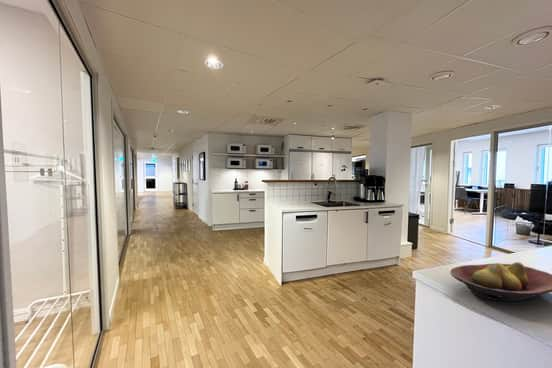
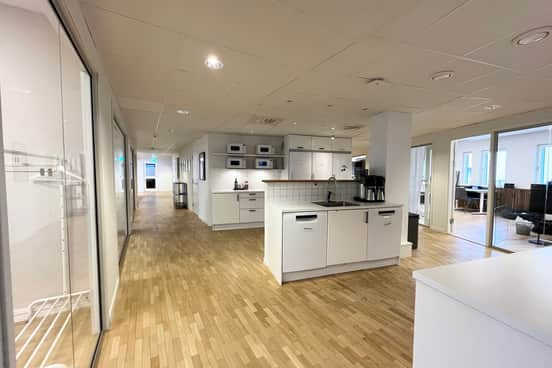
- fruit bowl (504, 277)
